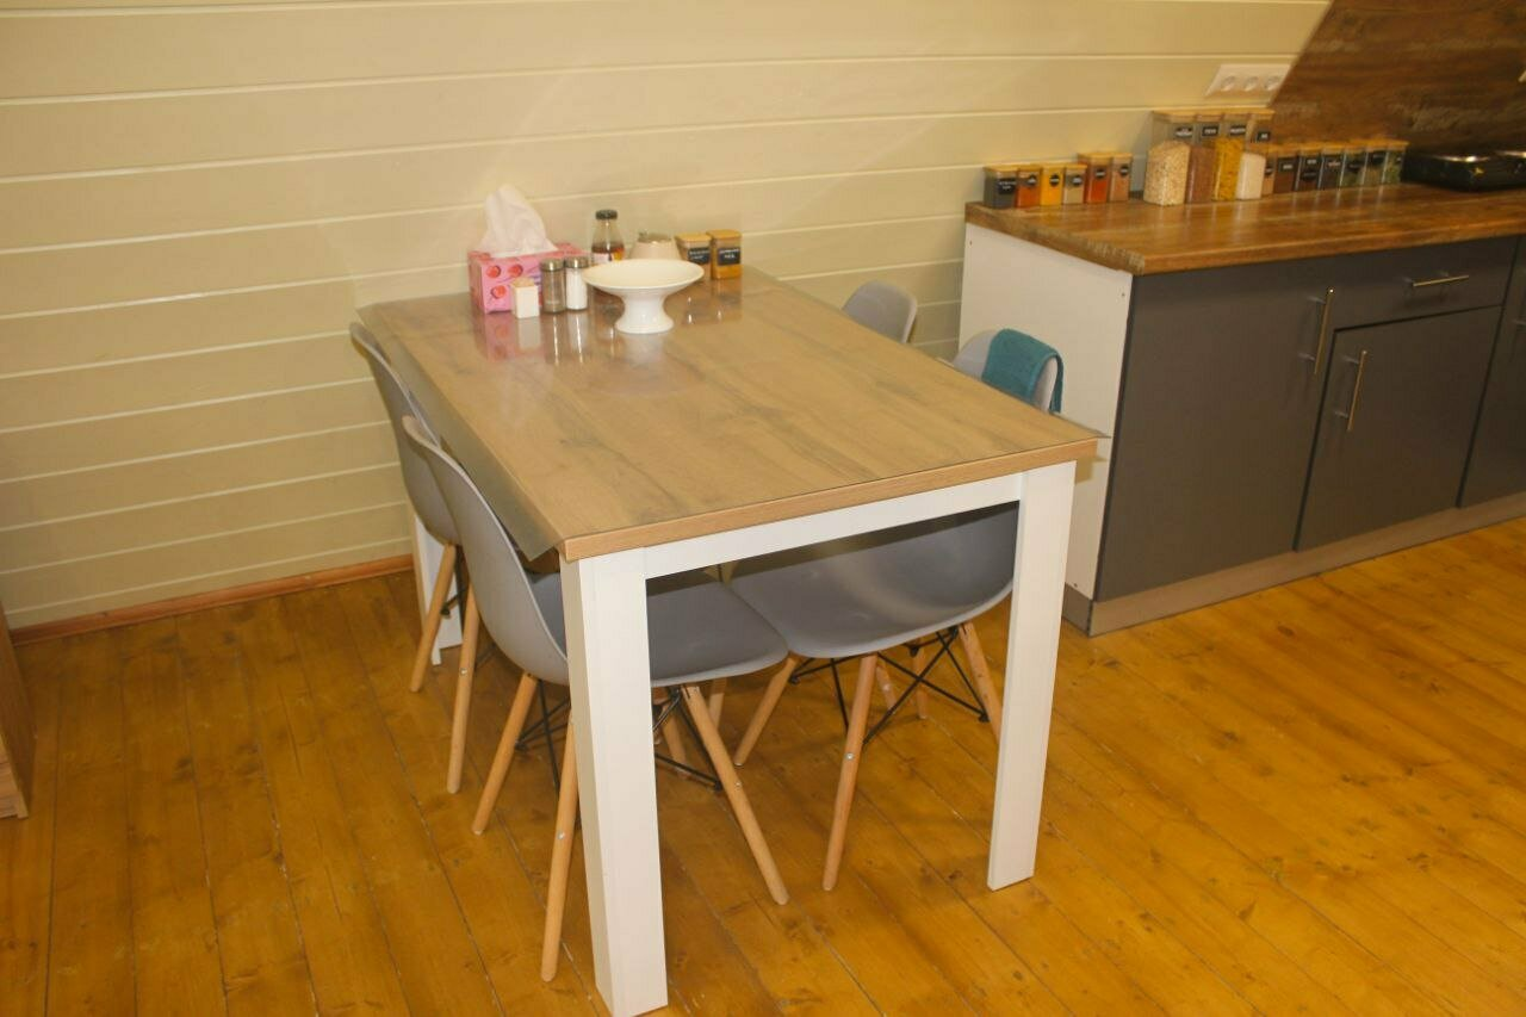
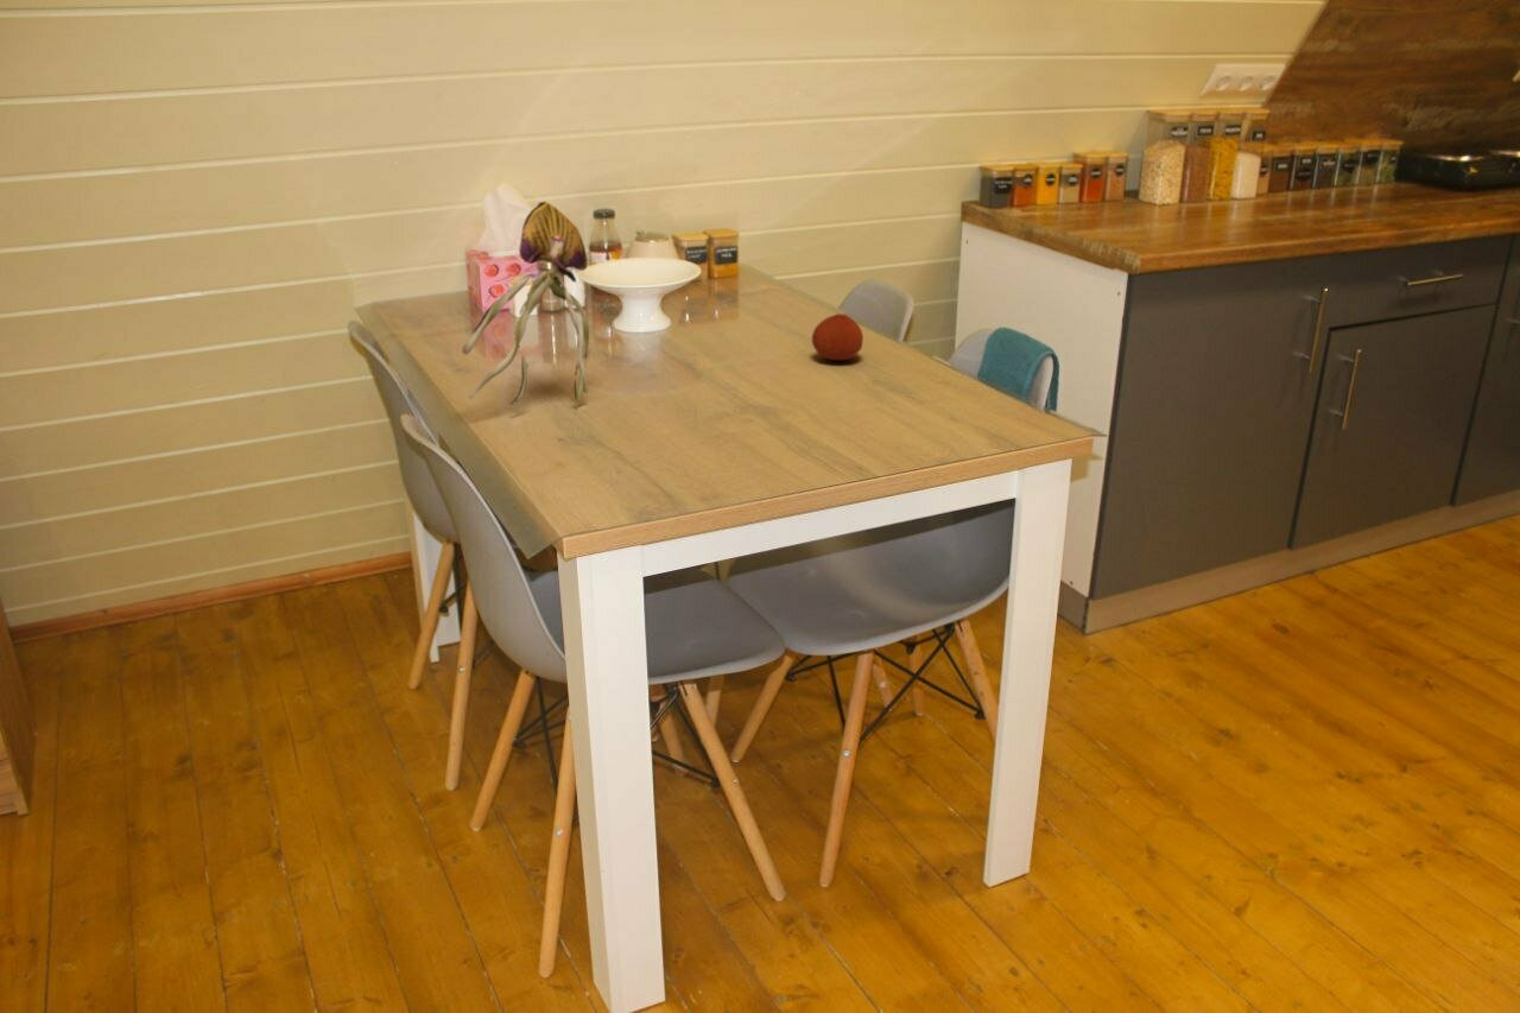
+ fruit (837, 336)
+ flower (524, 312)
